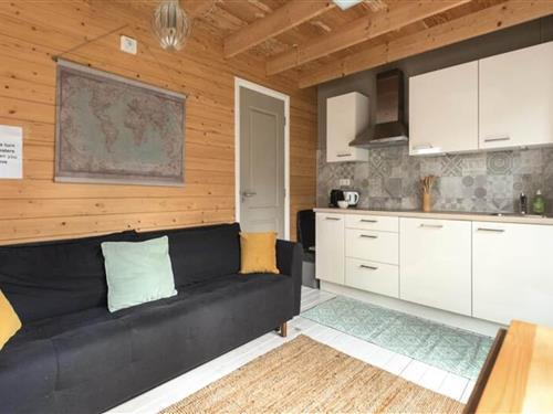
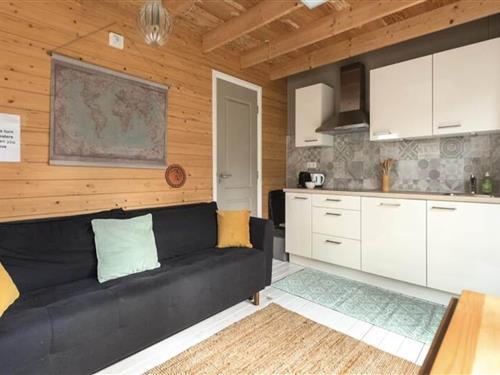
+ decorative plate (175, 176)
